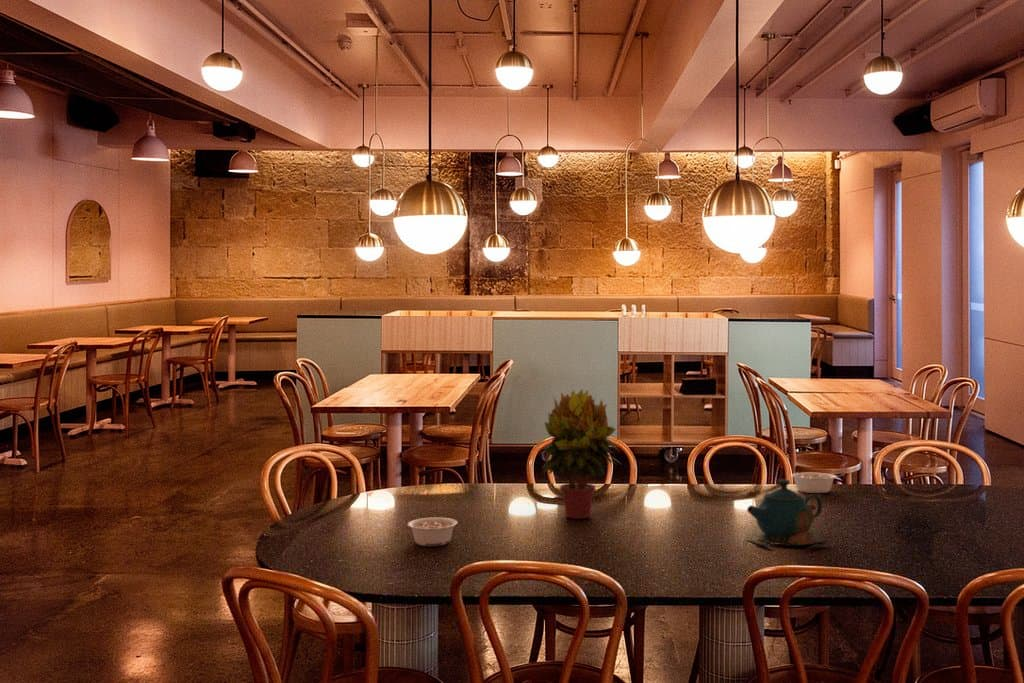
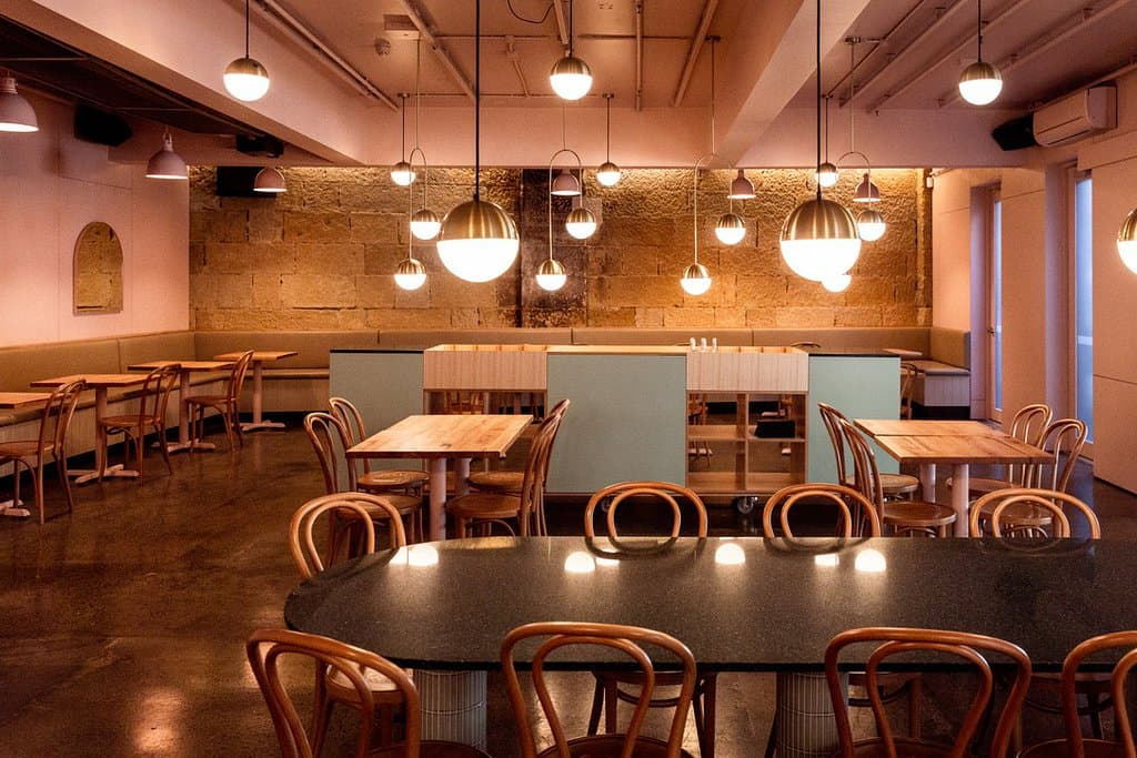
- teapot (788, 509)
- potted plant (580, 453)
- legume (432, 531)
- legume (815, 481)
